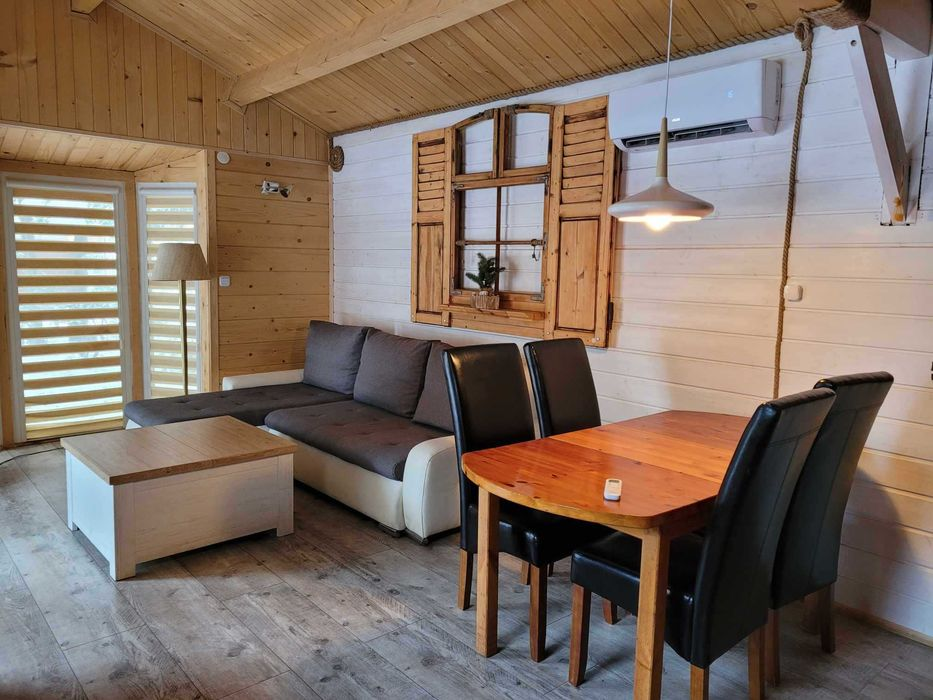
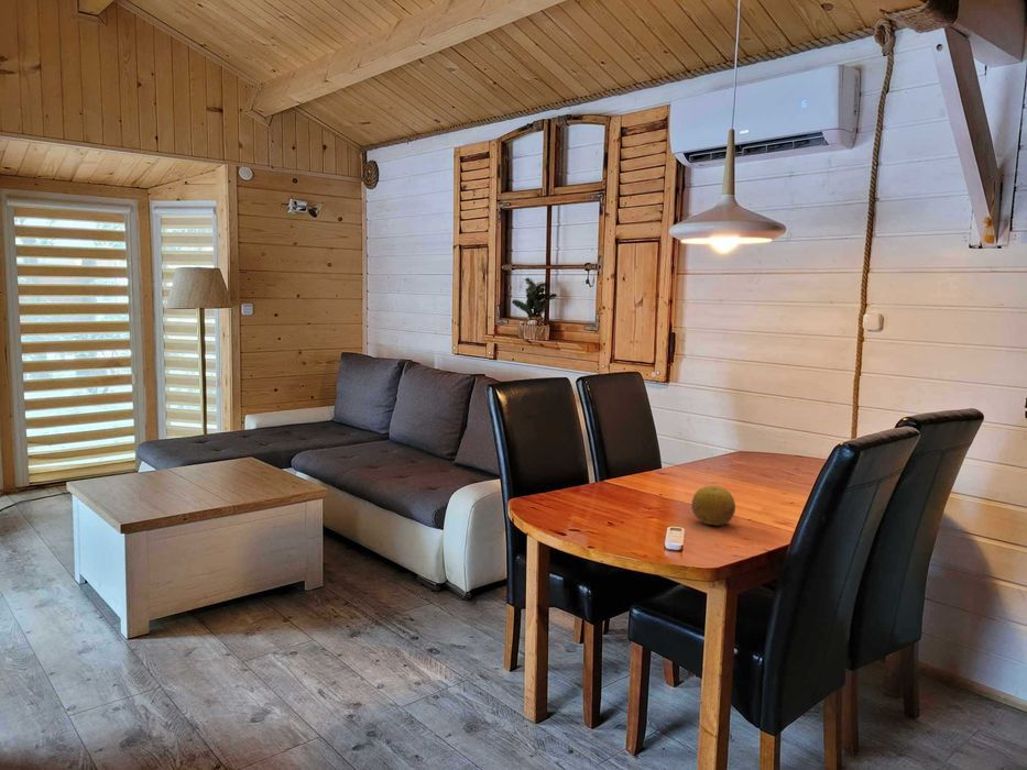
+ fruit (713, 505)
